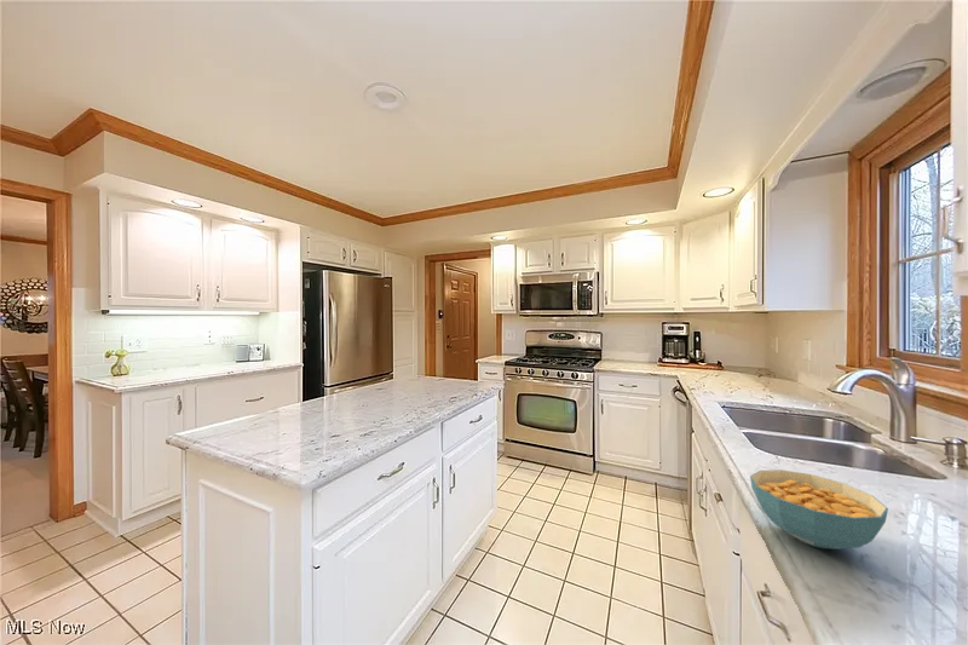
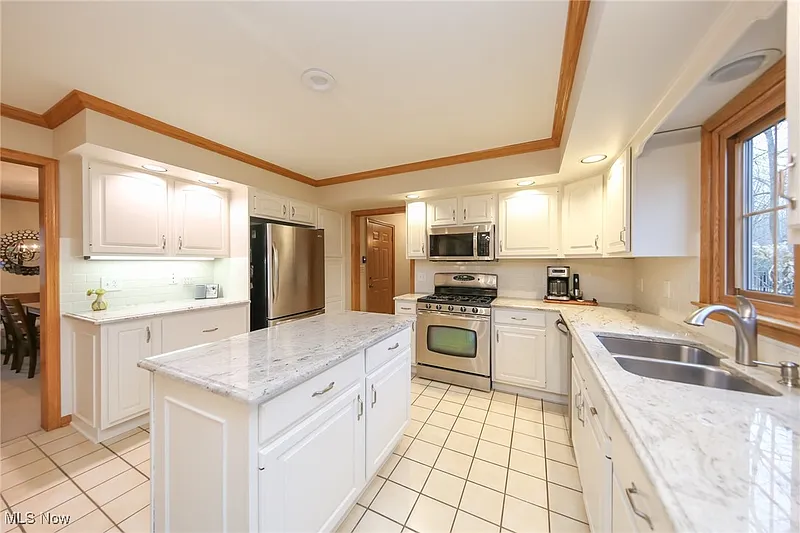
- cereal bowl (812, 514)
